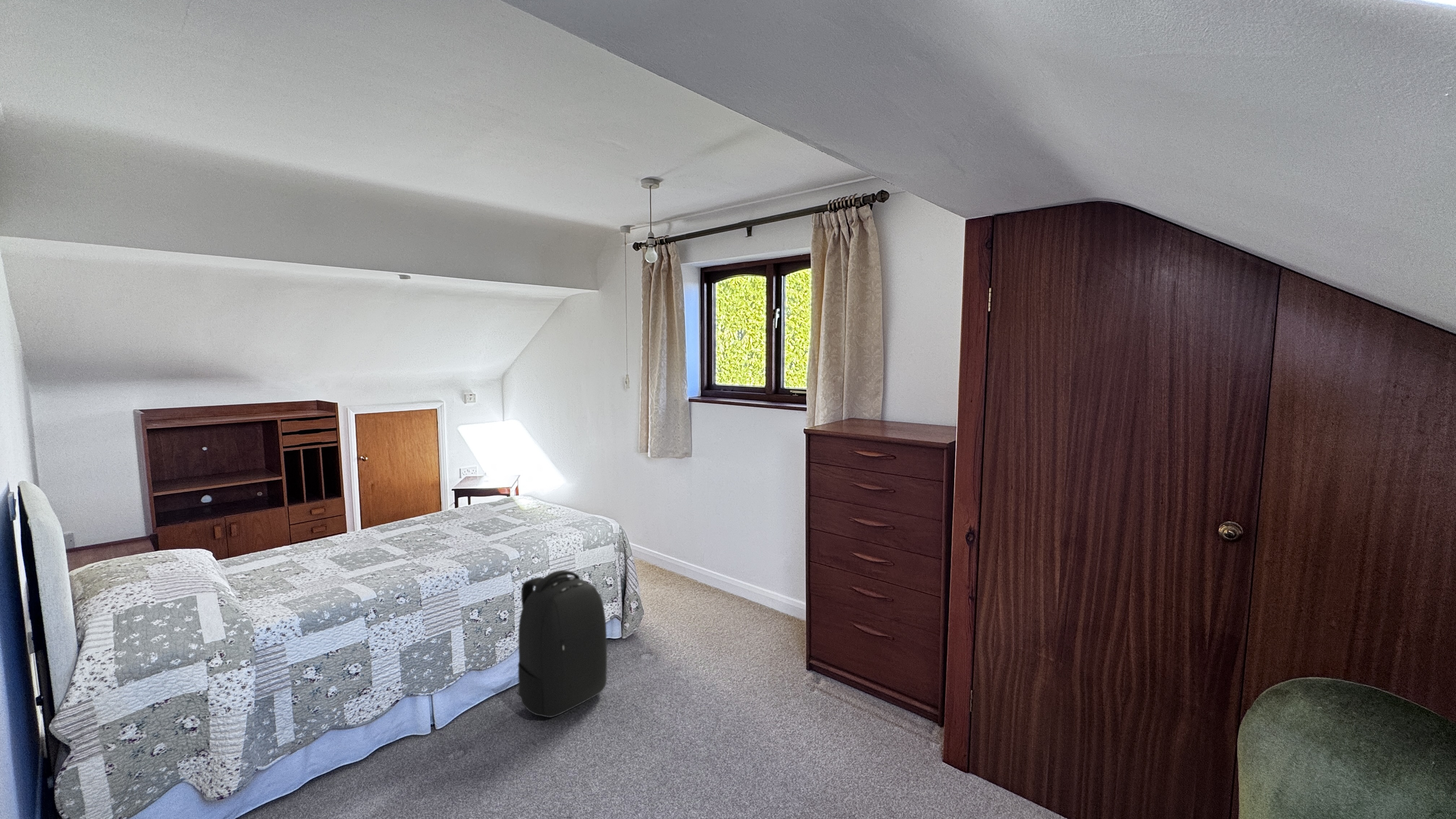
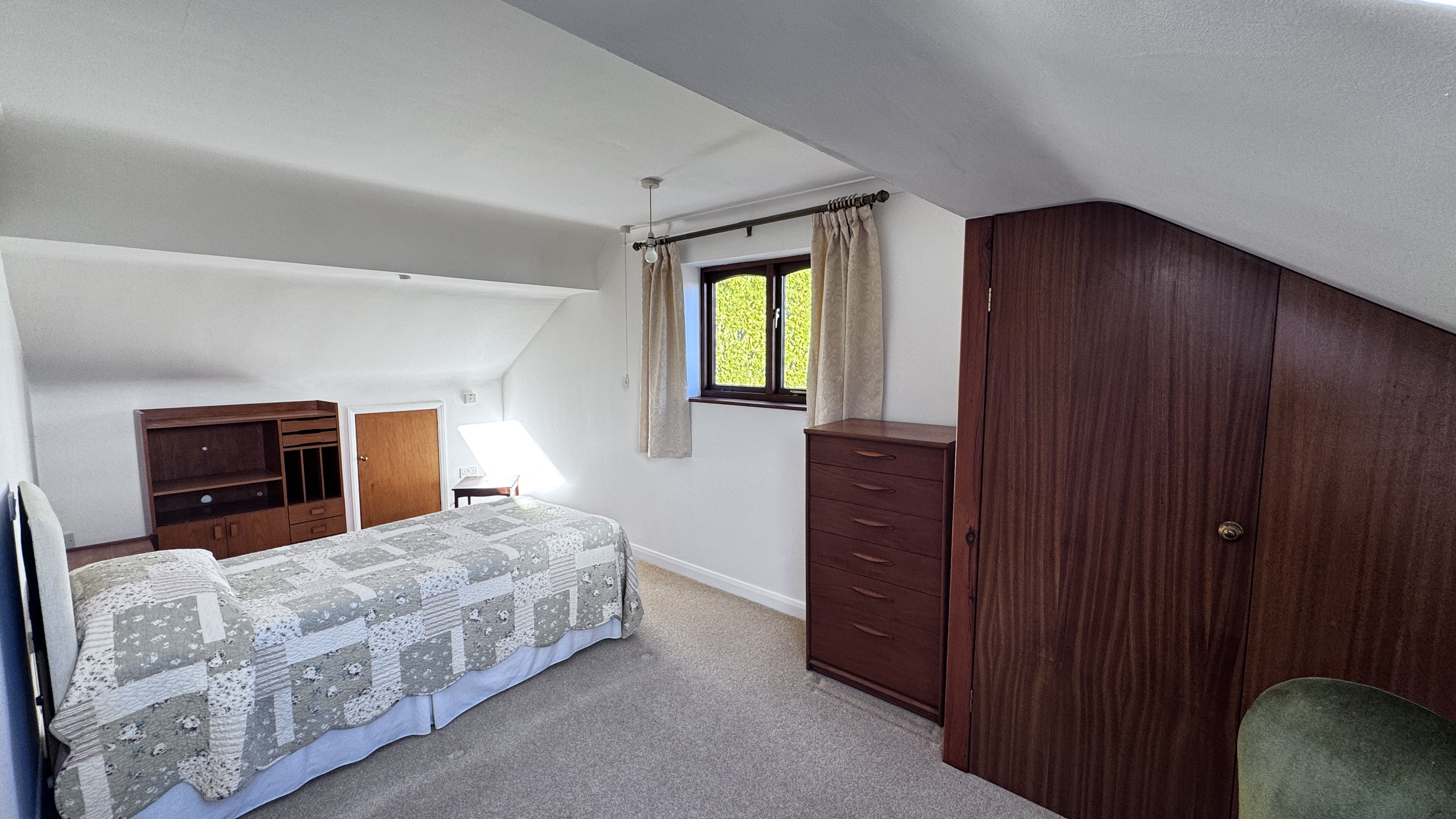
- backpack (559, 635)
